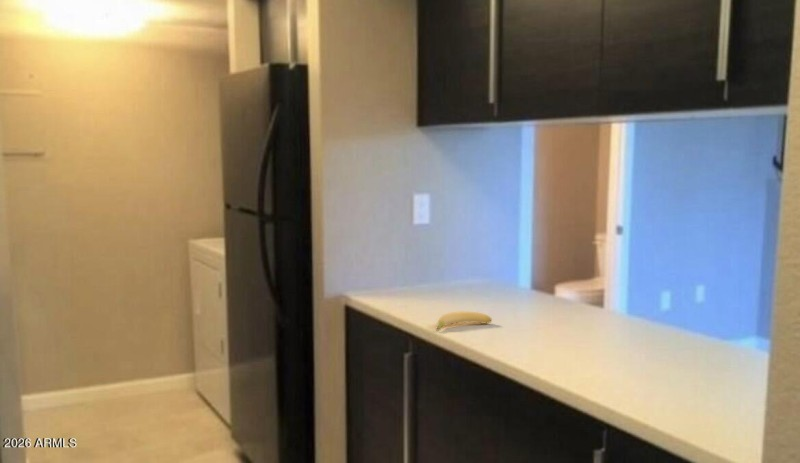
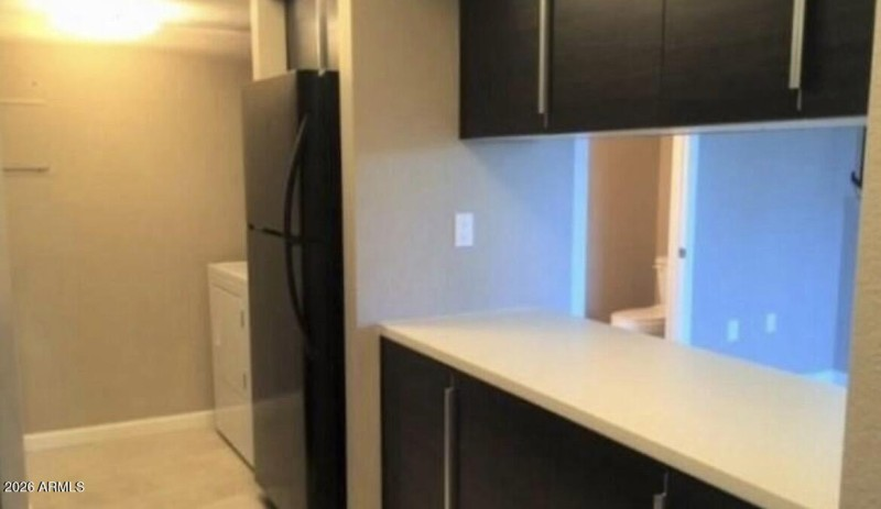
- banana (462, 319)
